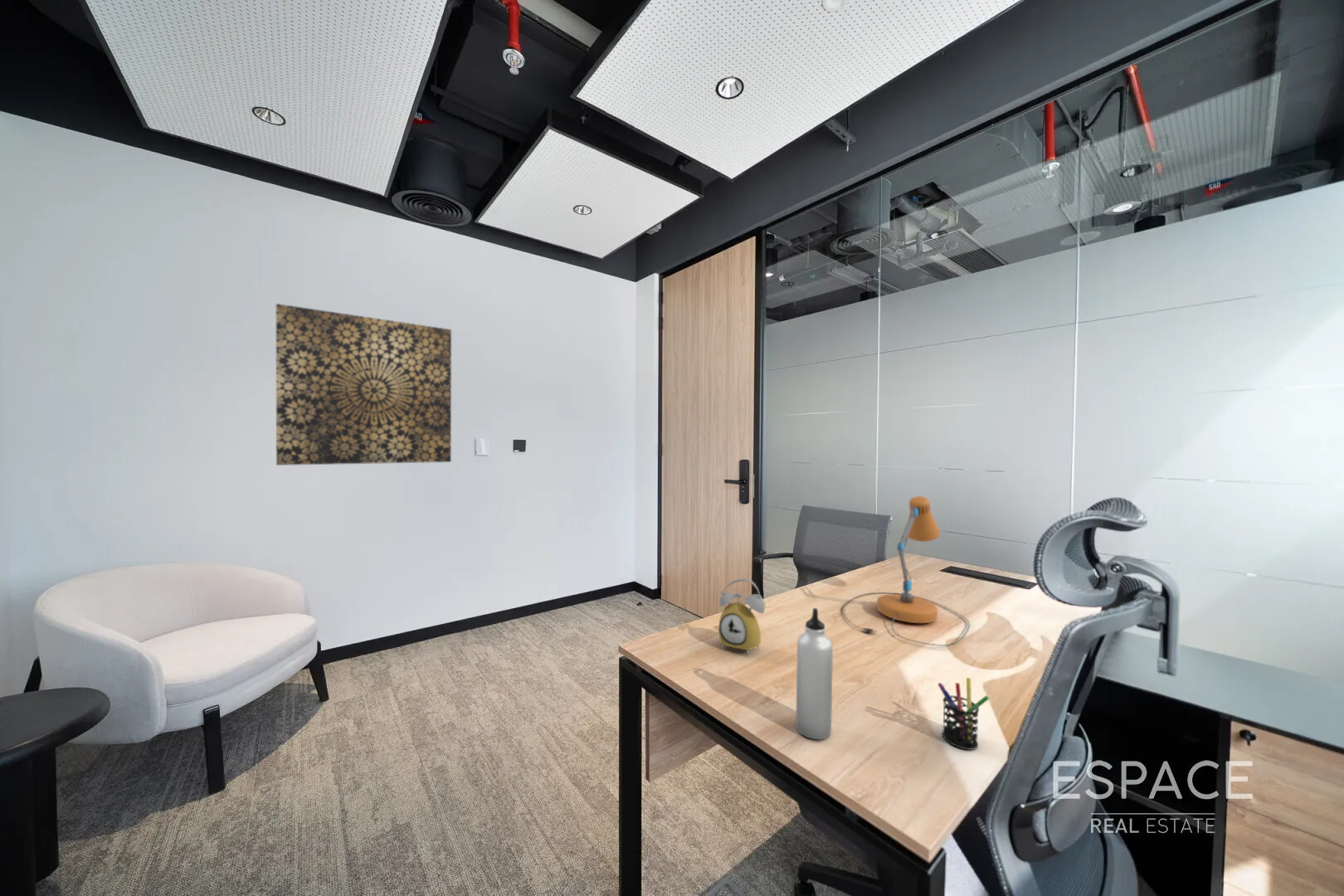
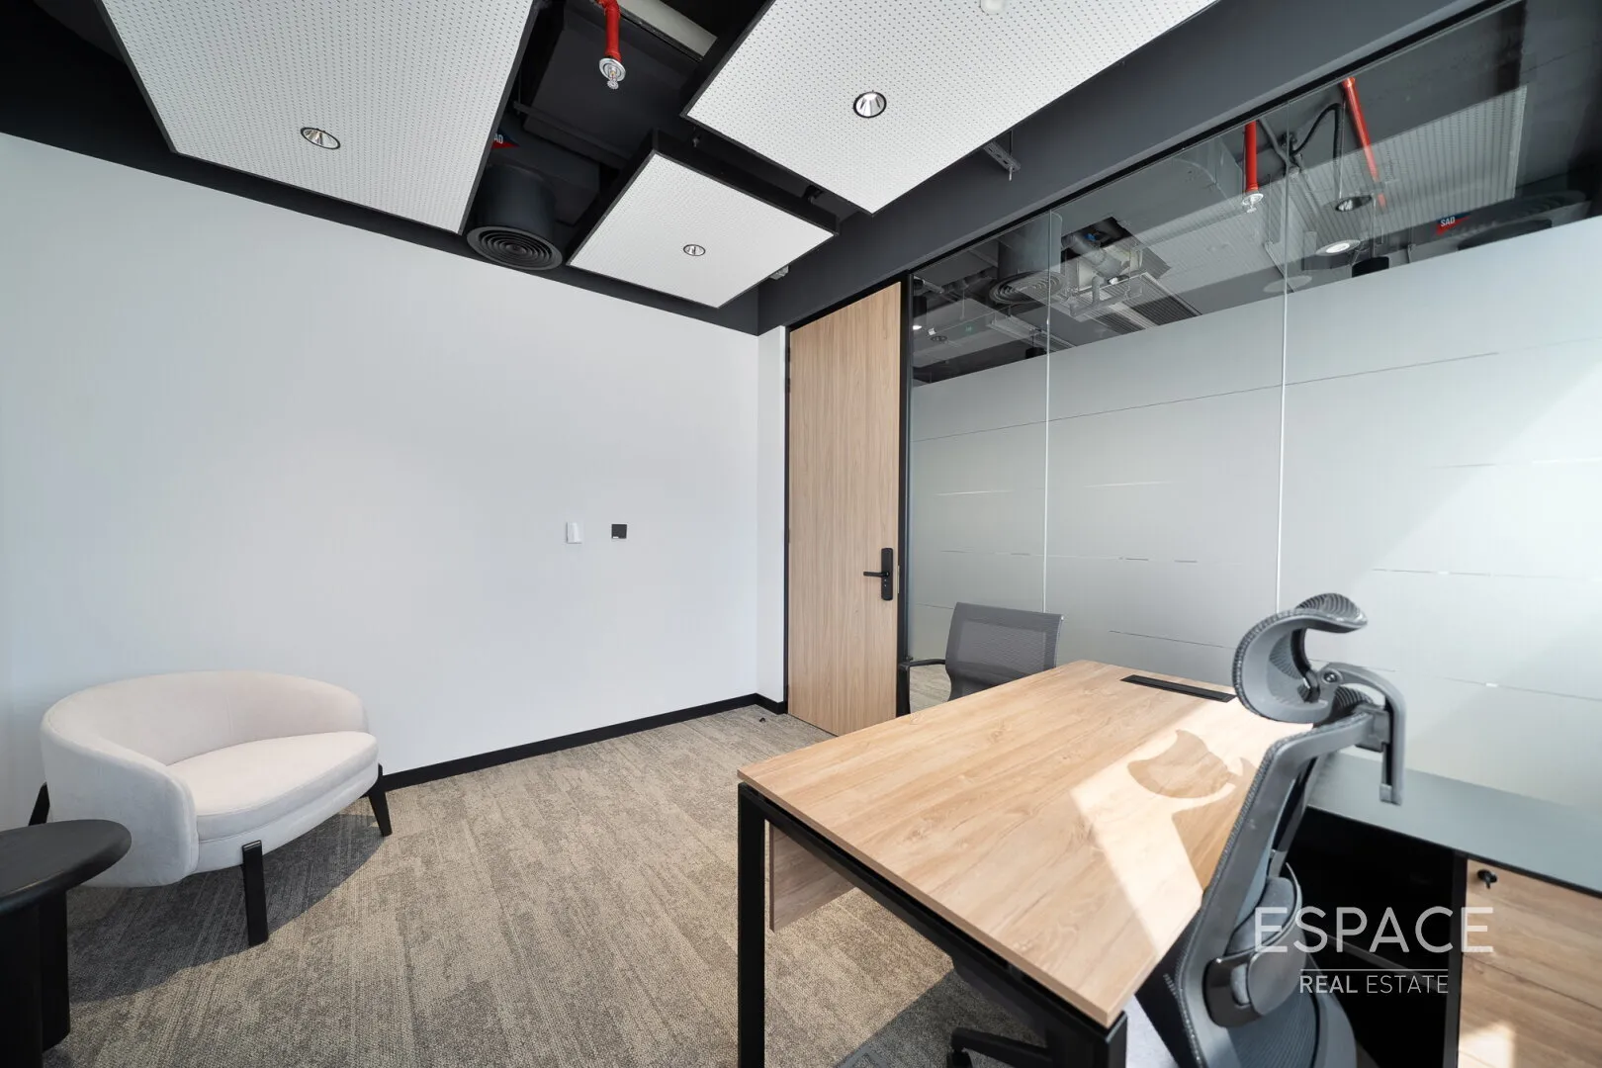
- desk lamp (903, 558)
- pen holder (964, 711)
- water bottle (814, 670)
- wall art (372, 391)
- alarm clock (744, 611)
